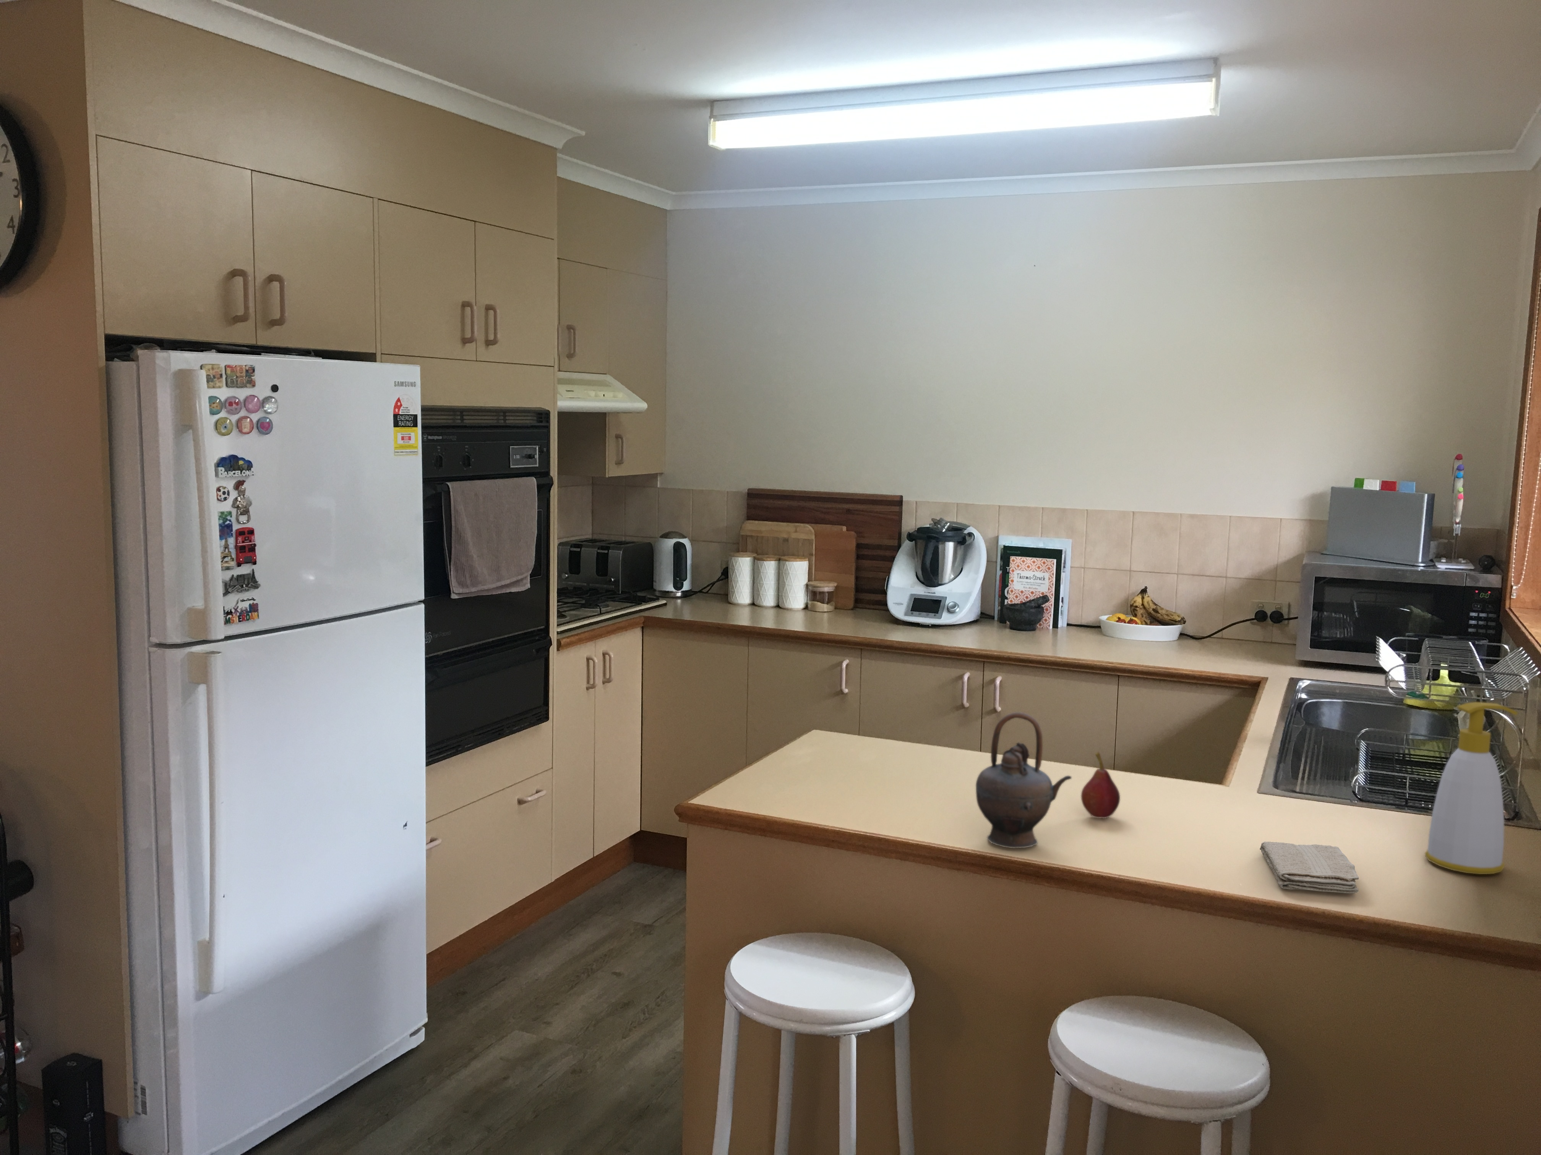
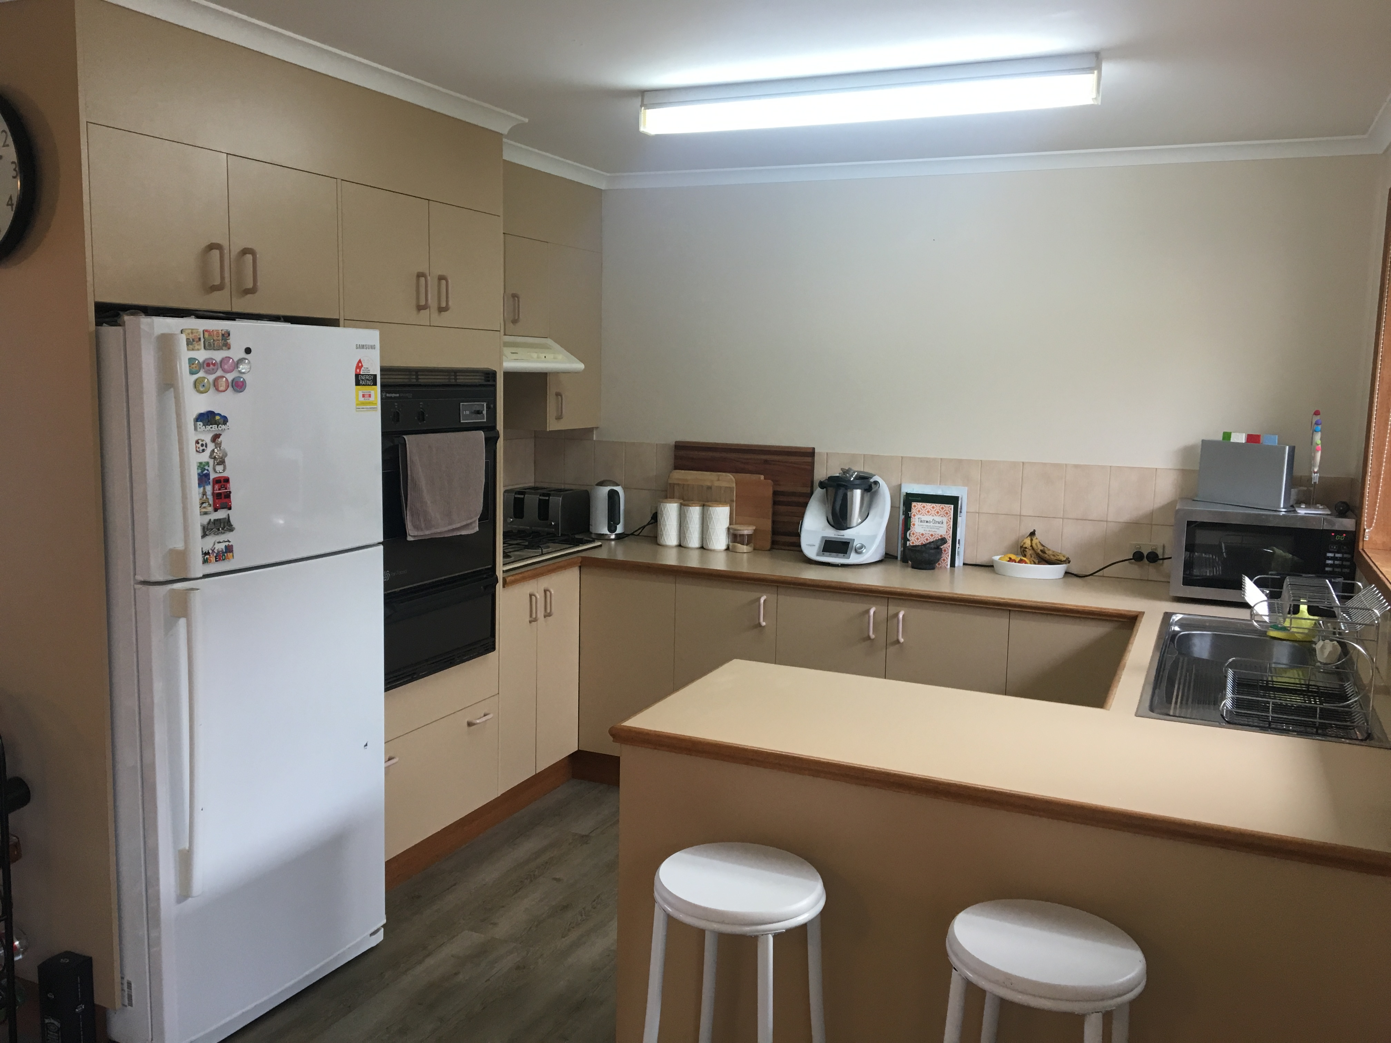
- fruit (1101, 784)
- soap bottle (1472, 784)
- washcloth (1308, 865)
- teapot (1023, 779)
